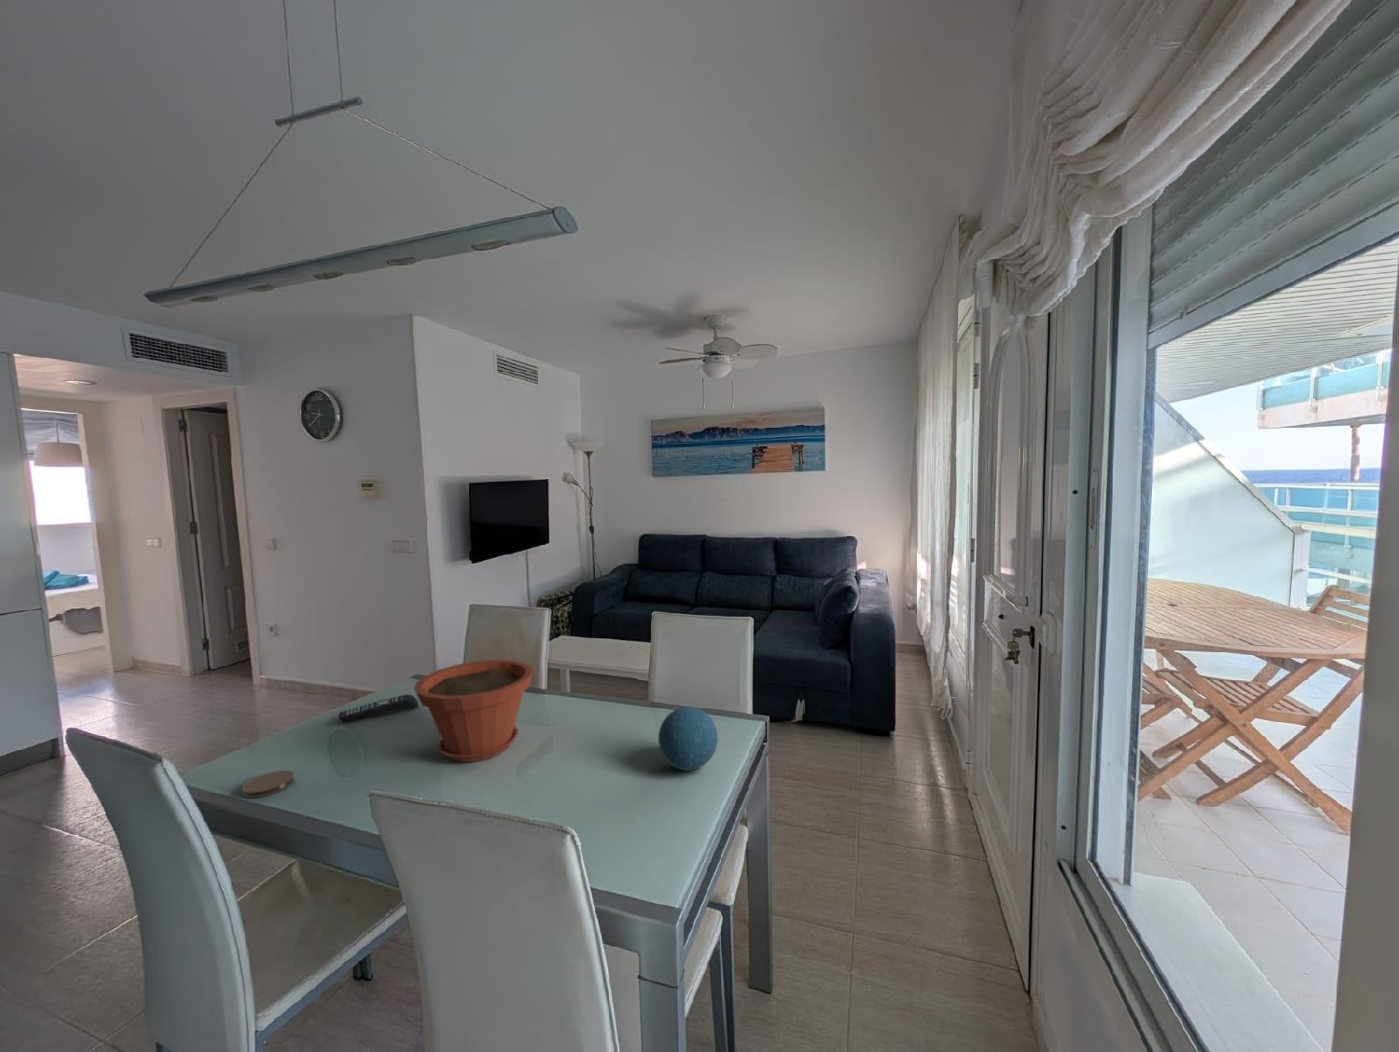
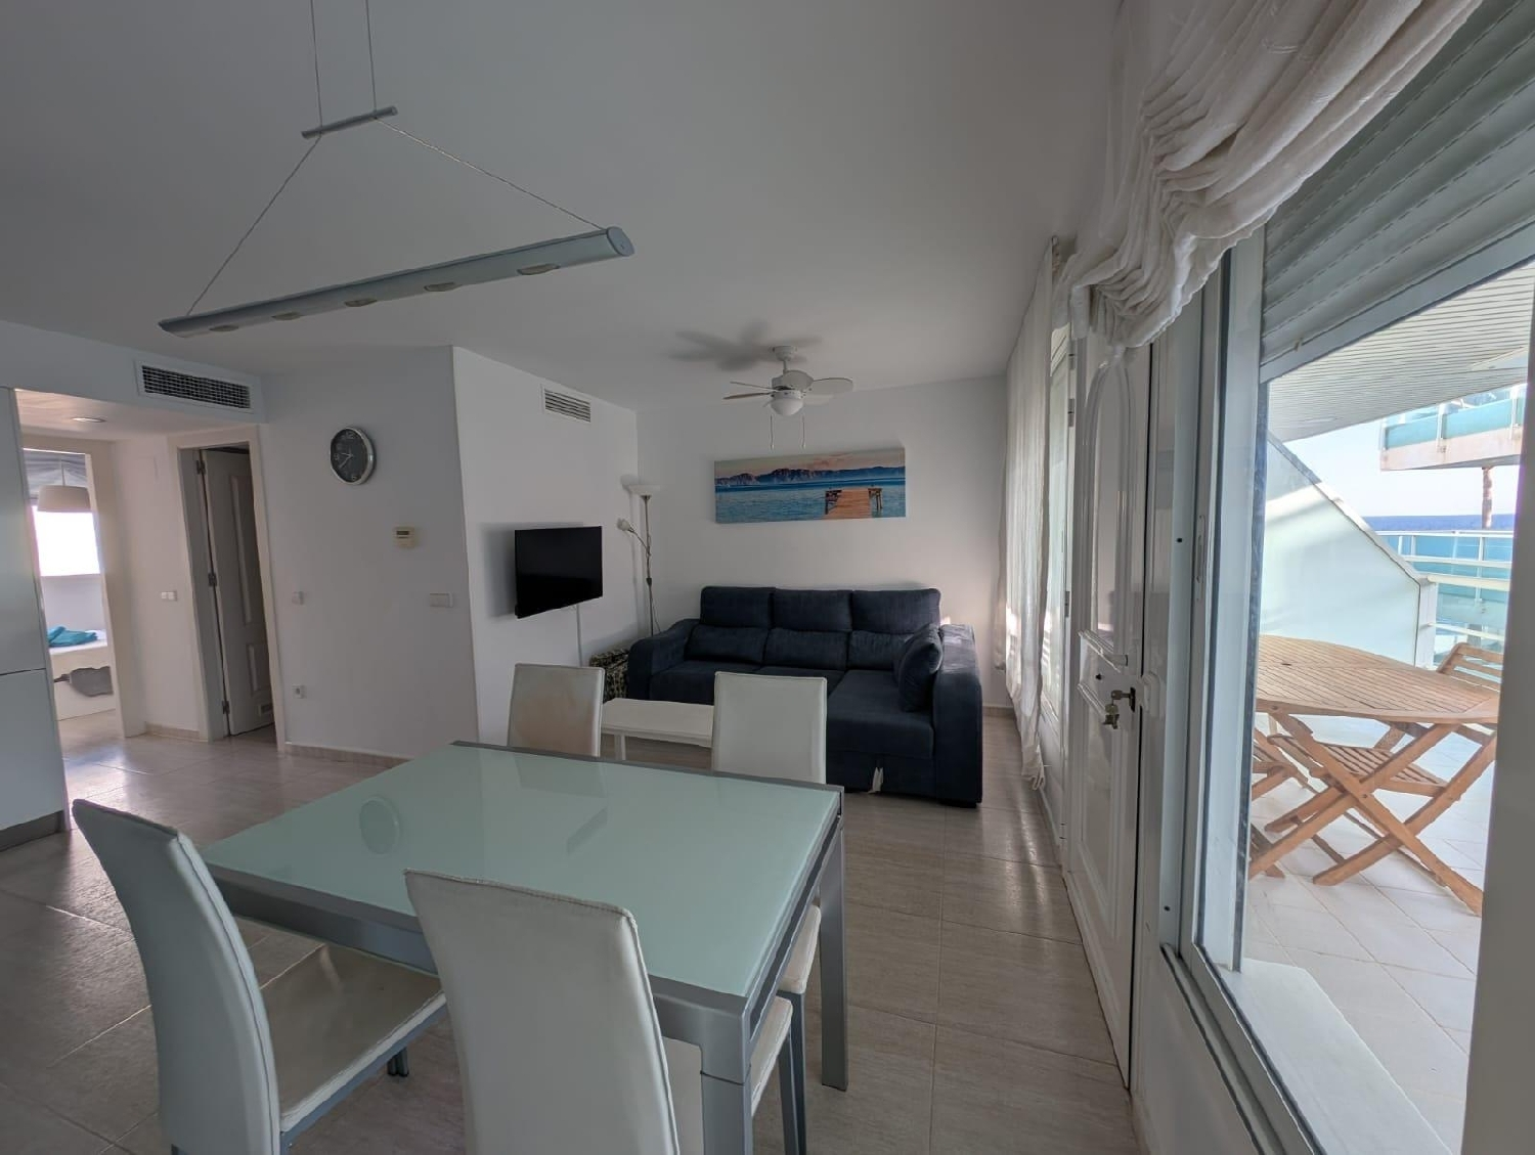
- plant pot (478, 712)
- decorative orb (688, 737)
- remote control (379, 707)
- coaster (269, 783)
